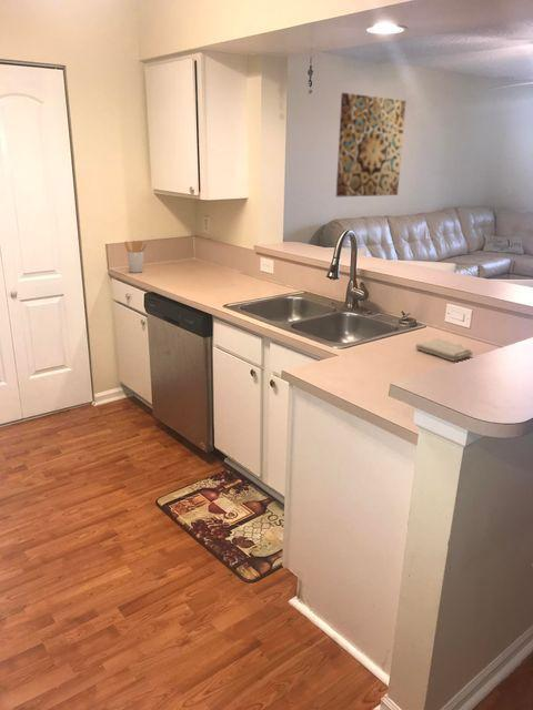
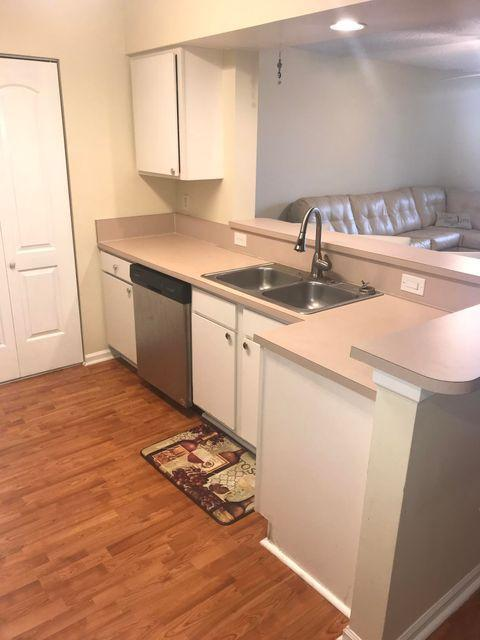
- wall art (371, 148)
- utensil holder (135, 255)
- washcloth (443, 348)
